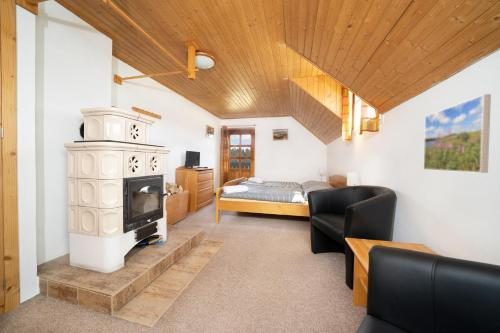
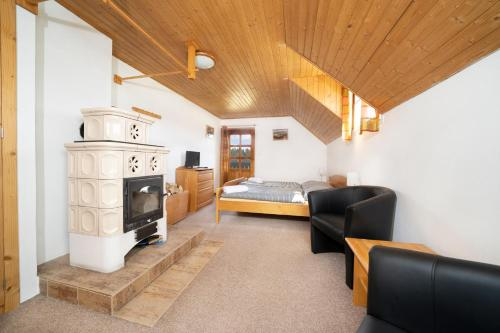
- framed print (450, 139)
